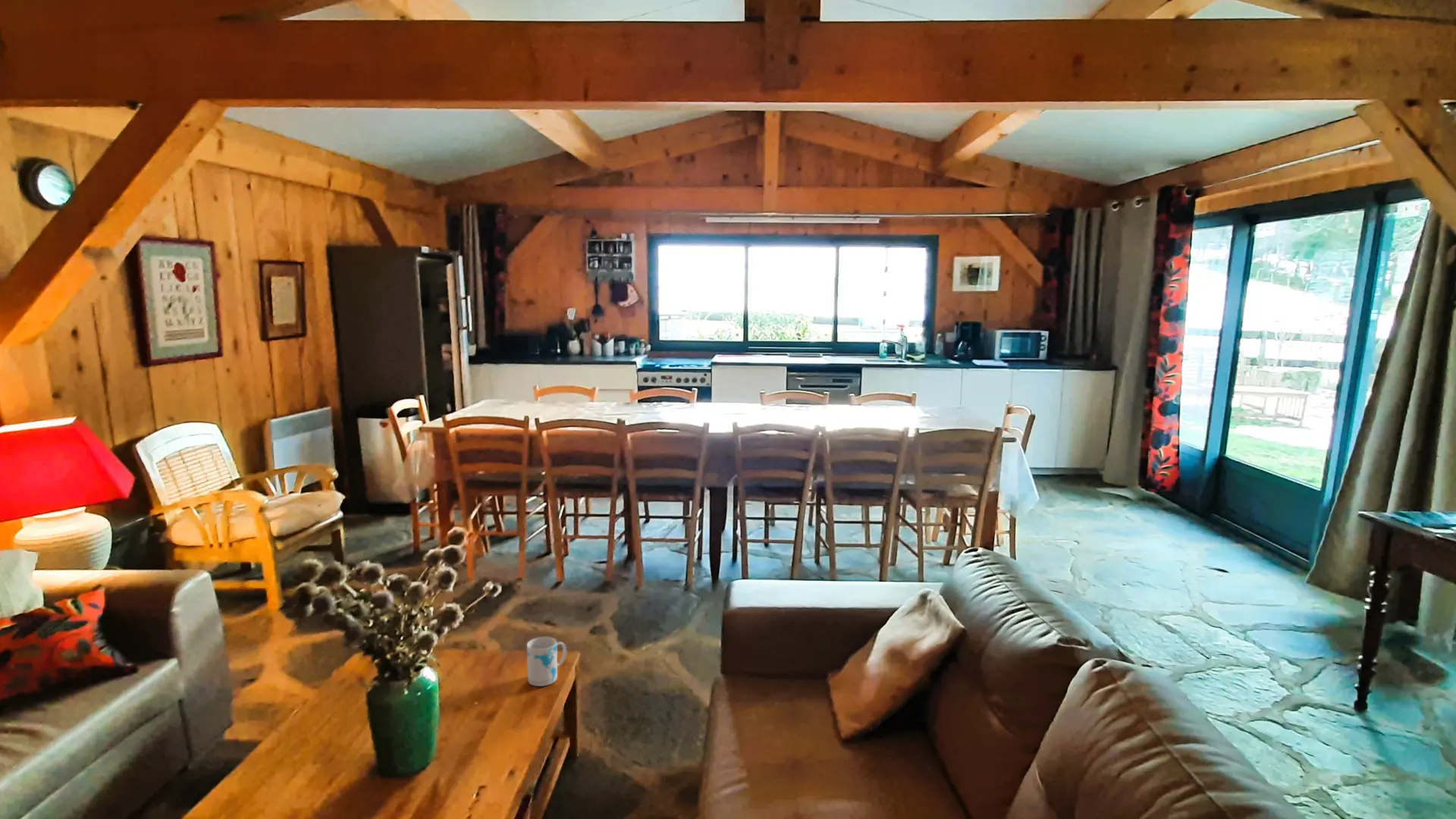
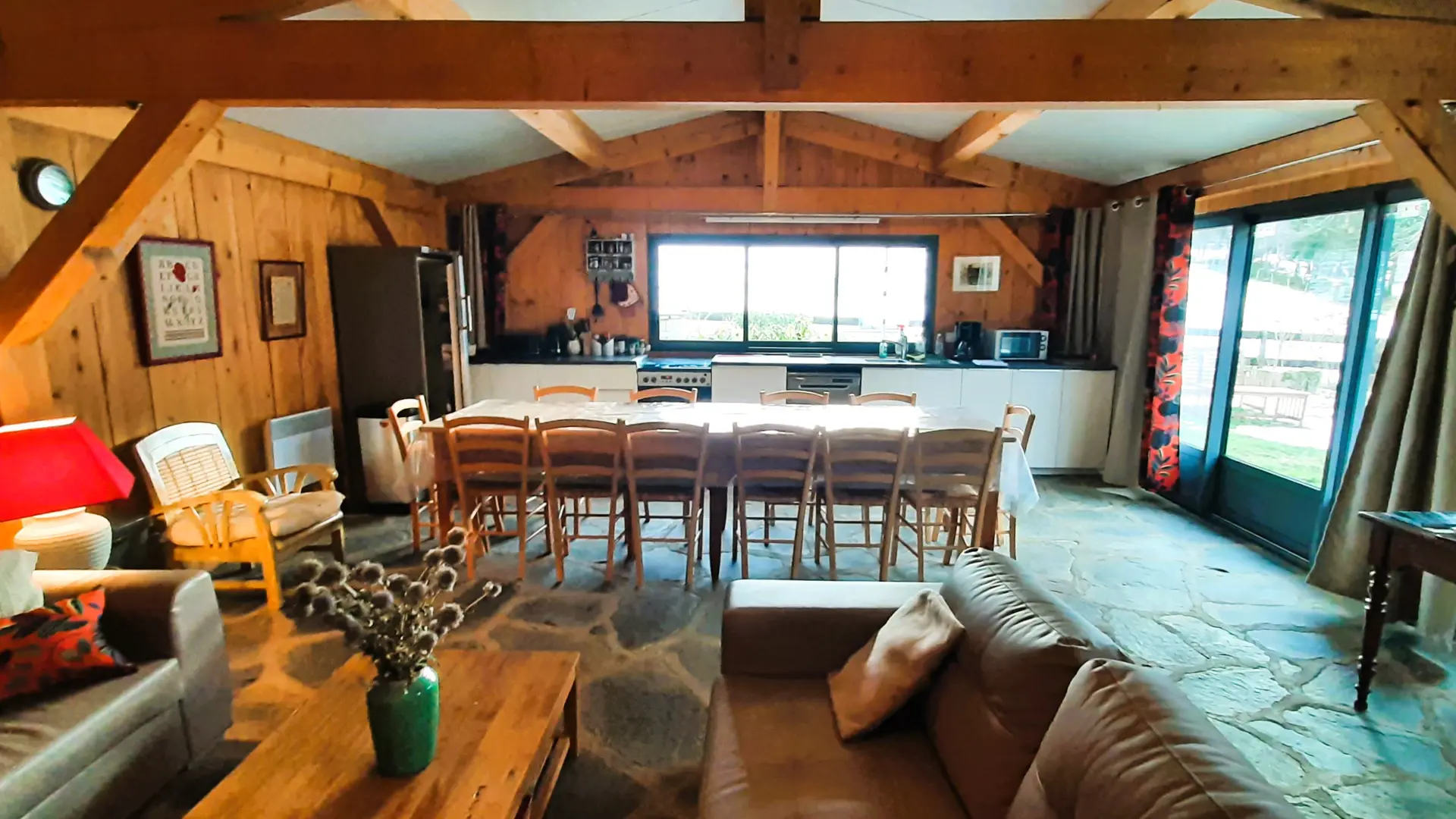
- mug (548, 658)
